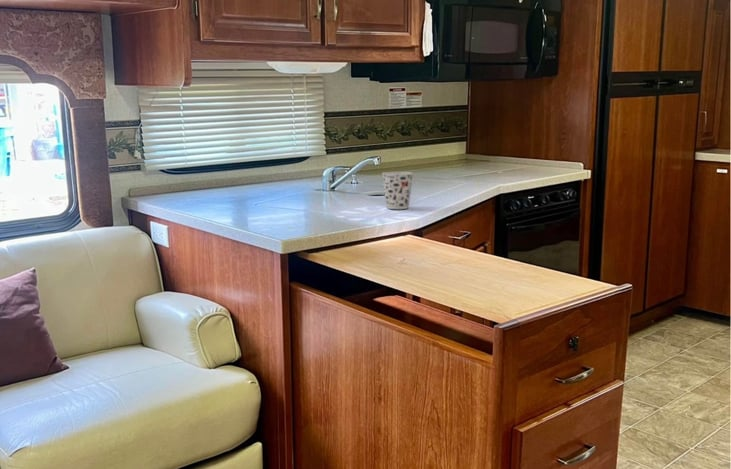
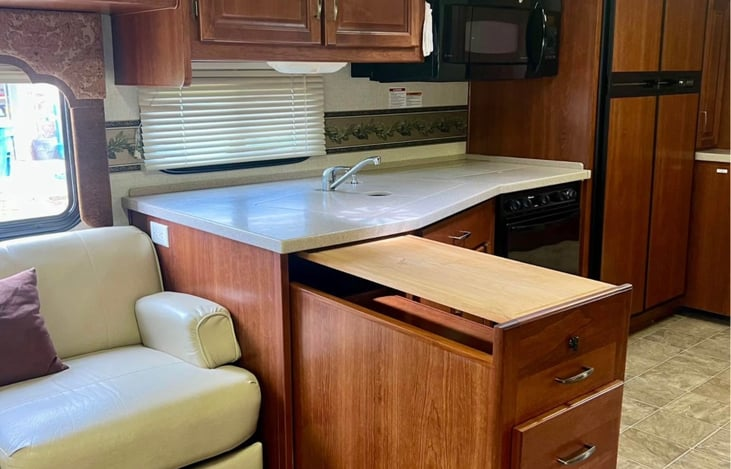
- cup (397, 190)
